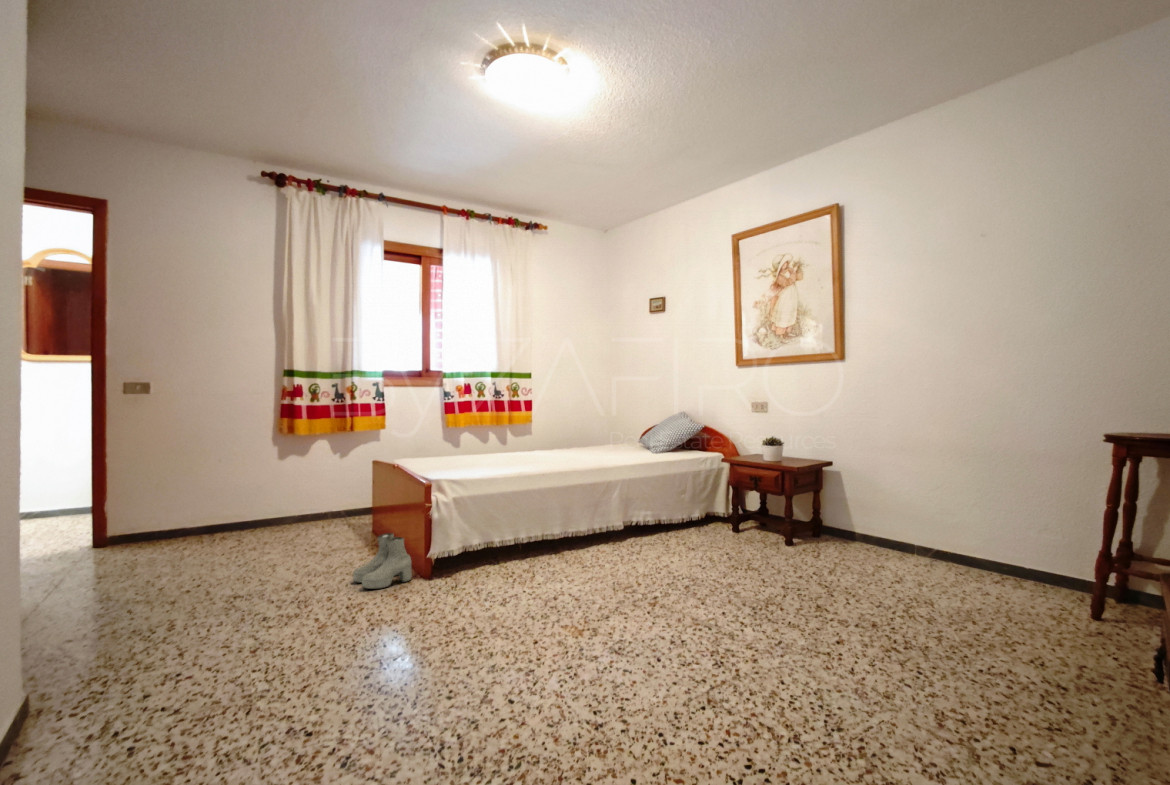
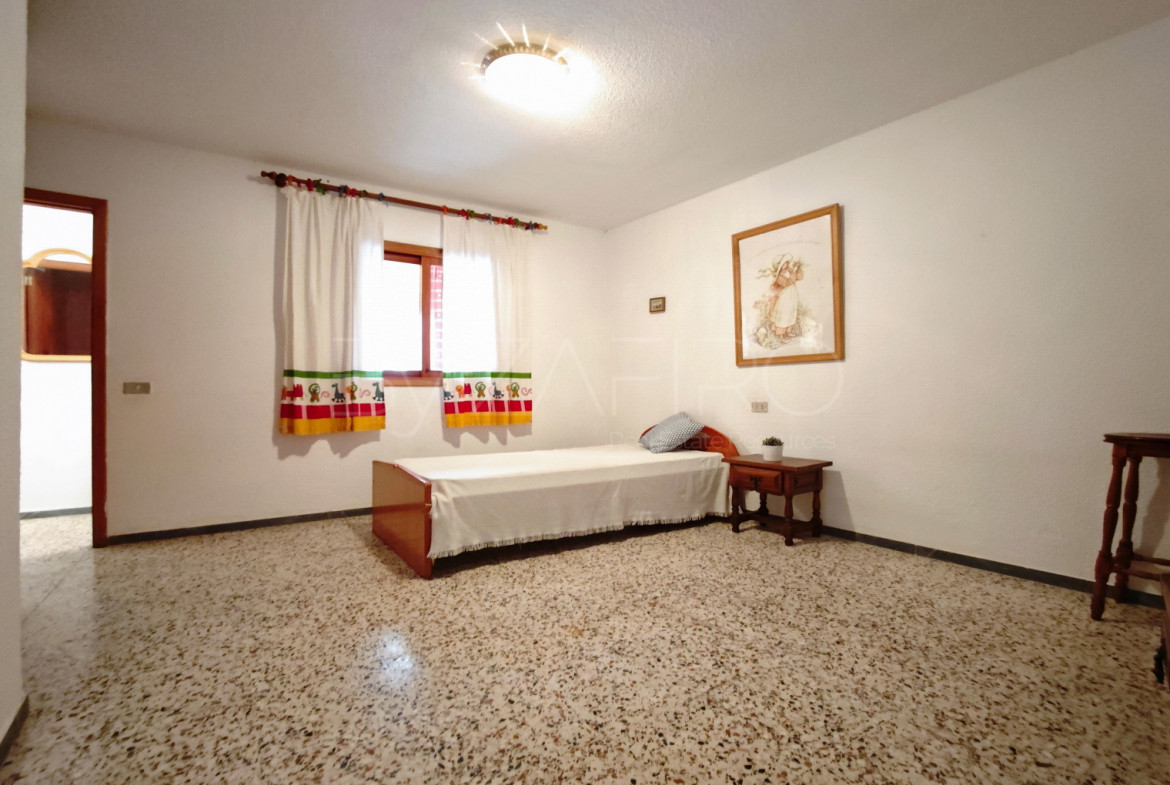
- boots (382, 559)
